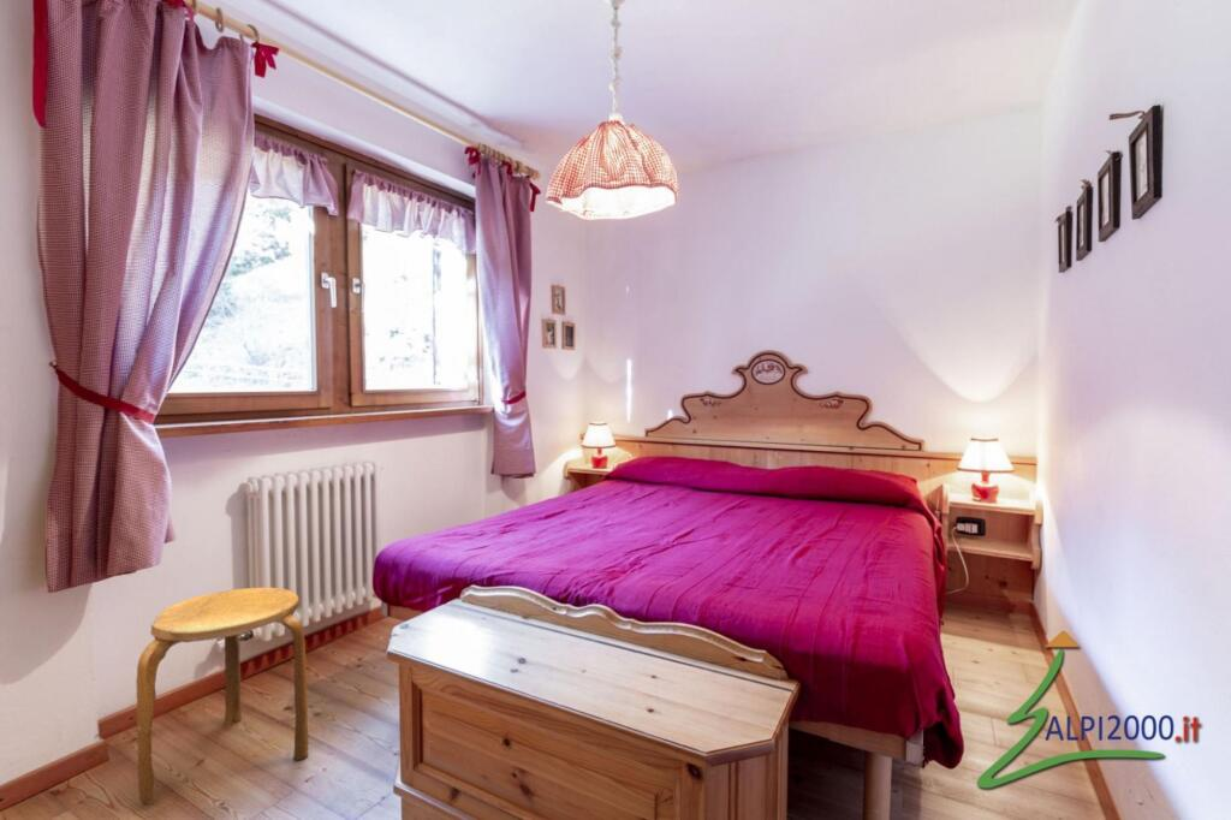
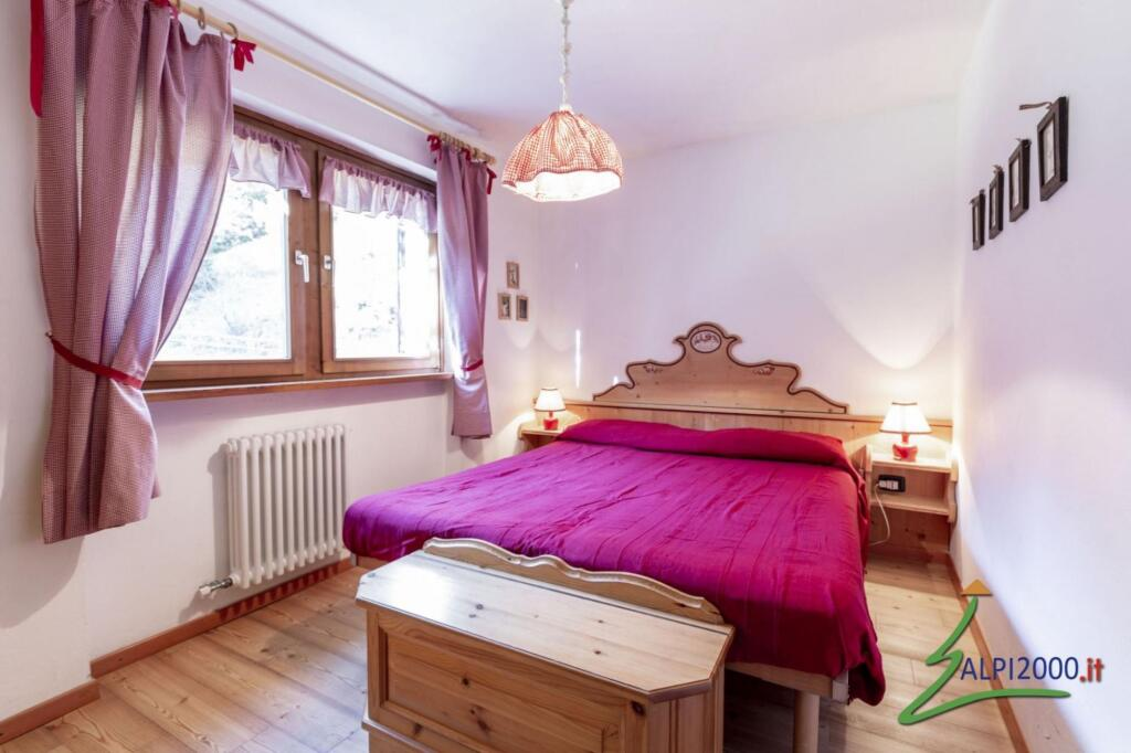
- stool (225, 683)
